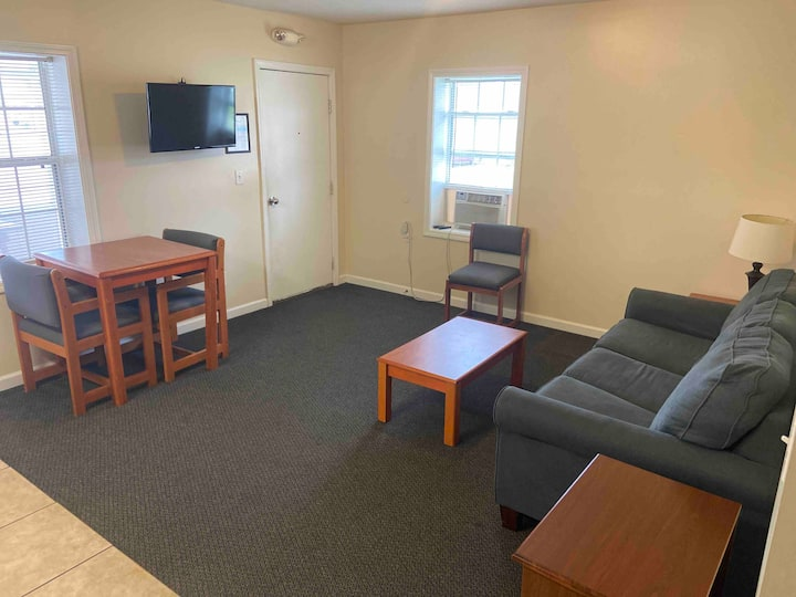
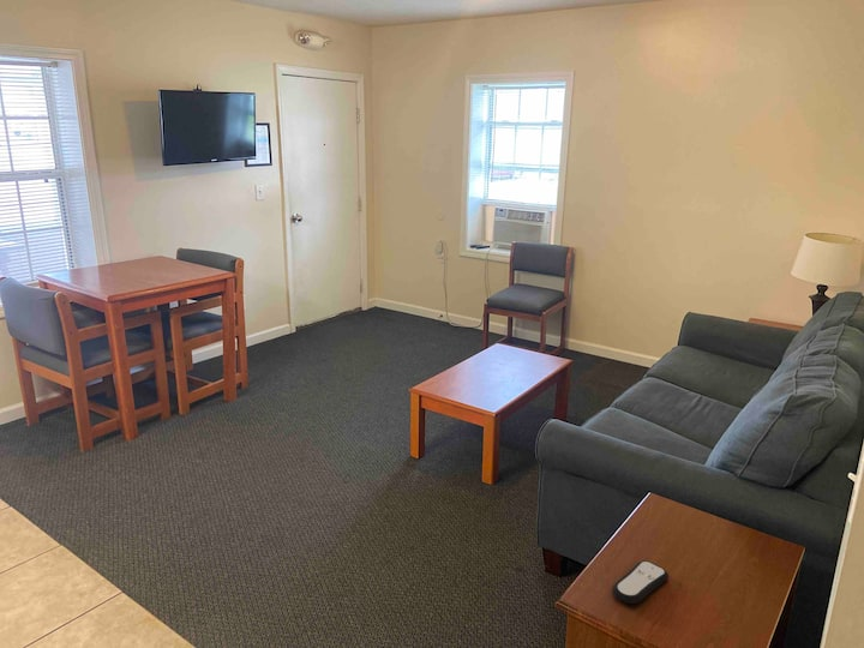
+ remote control (638, 581)
